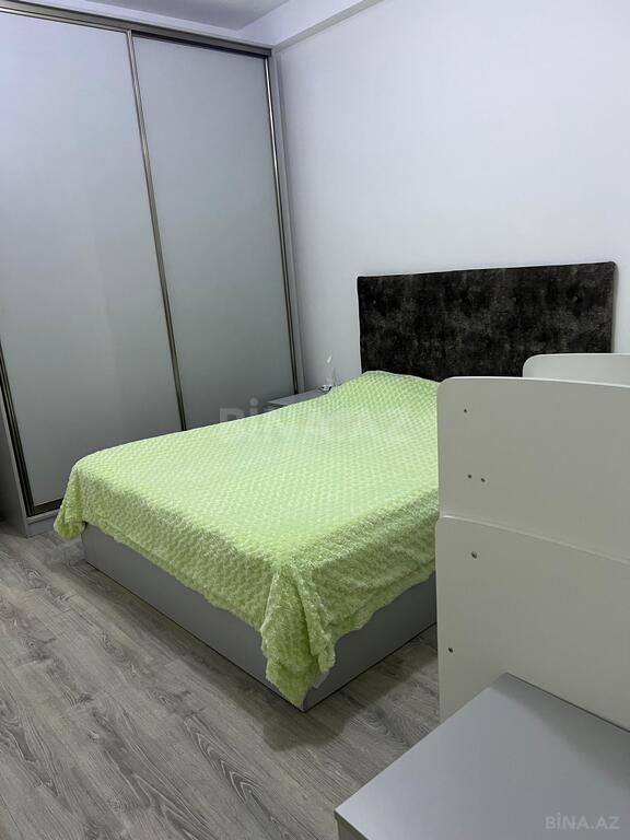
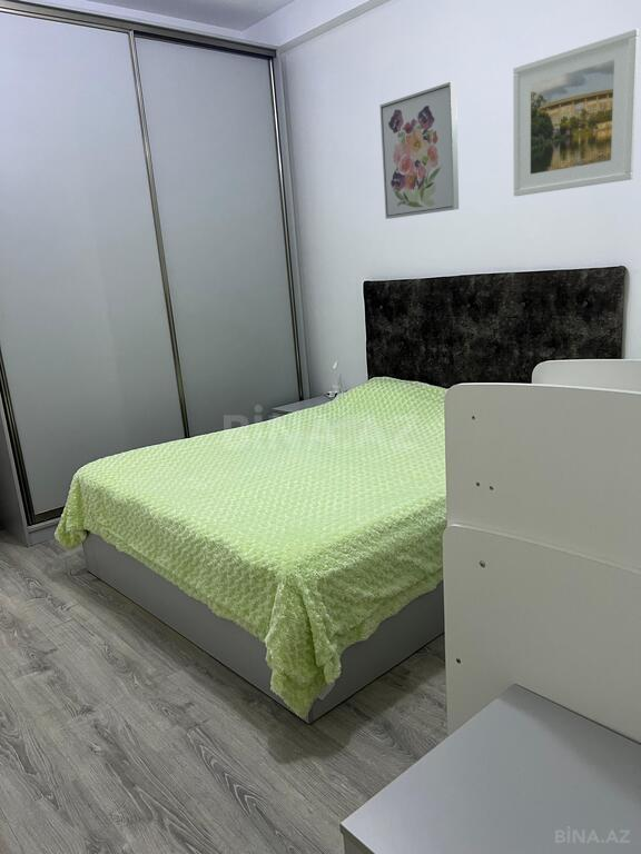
+ wall art (417, 155)
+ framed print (570, 120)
